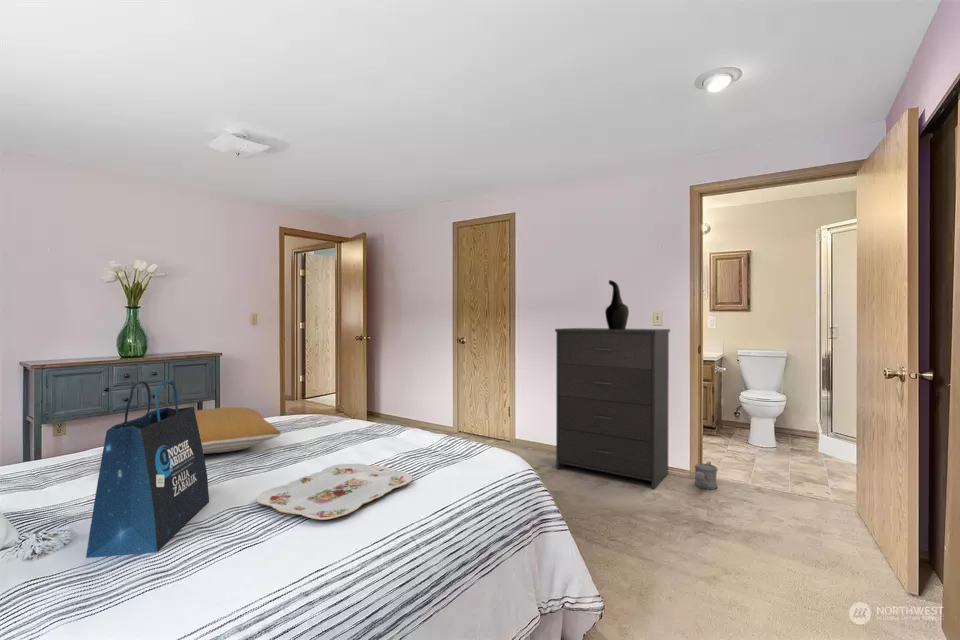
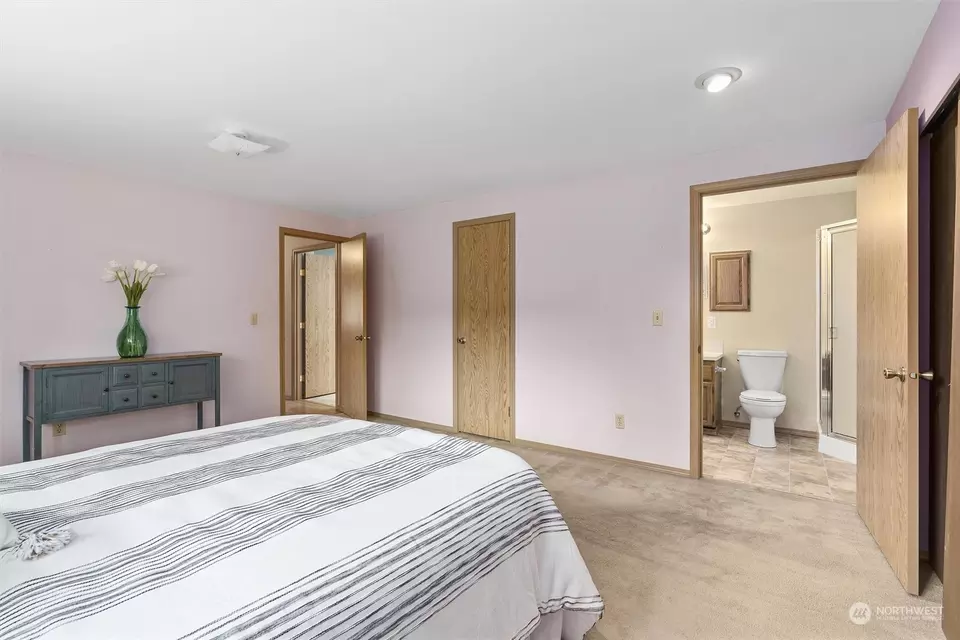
- watering can (704, 476)
- tote bag (155, 453)
- pillow (206, 431)
- serving tray (339, 488)
- decorative vase (617, 304)
- dresser (611, 400)
